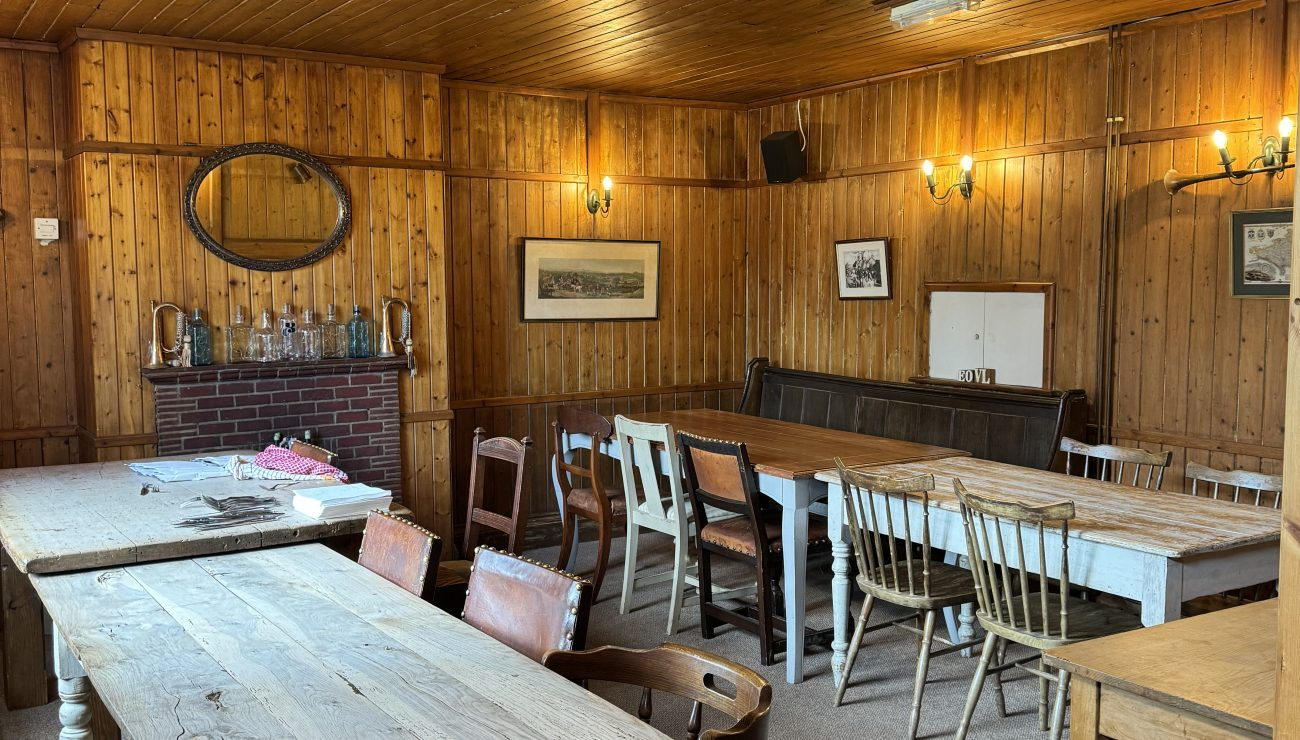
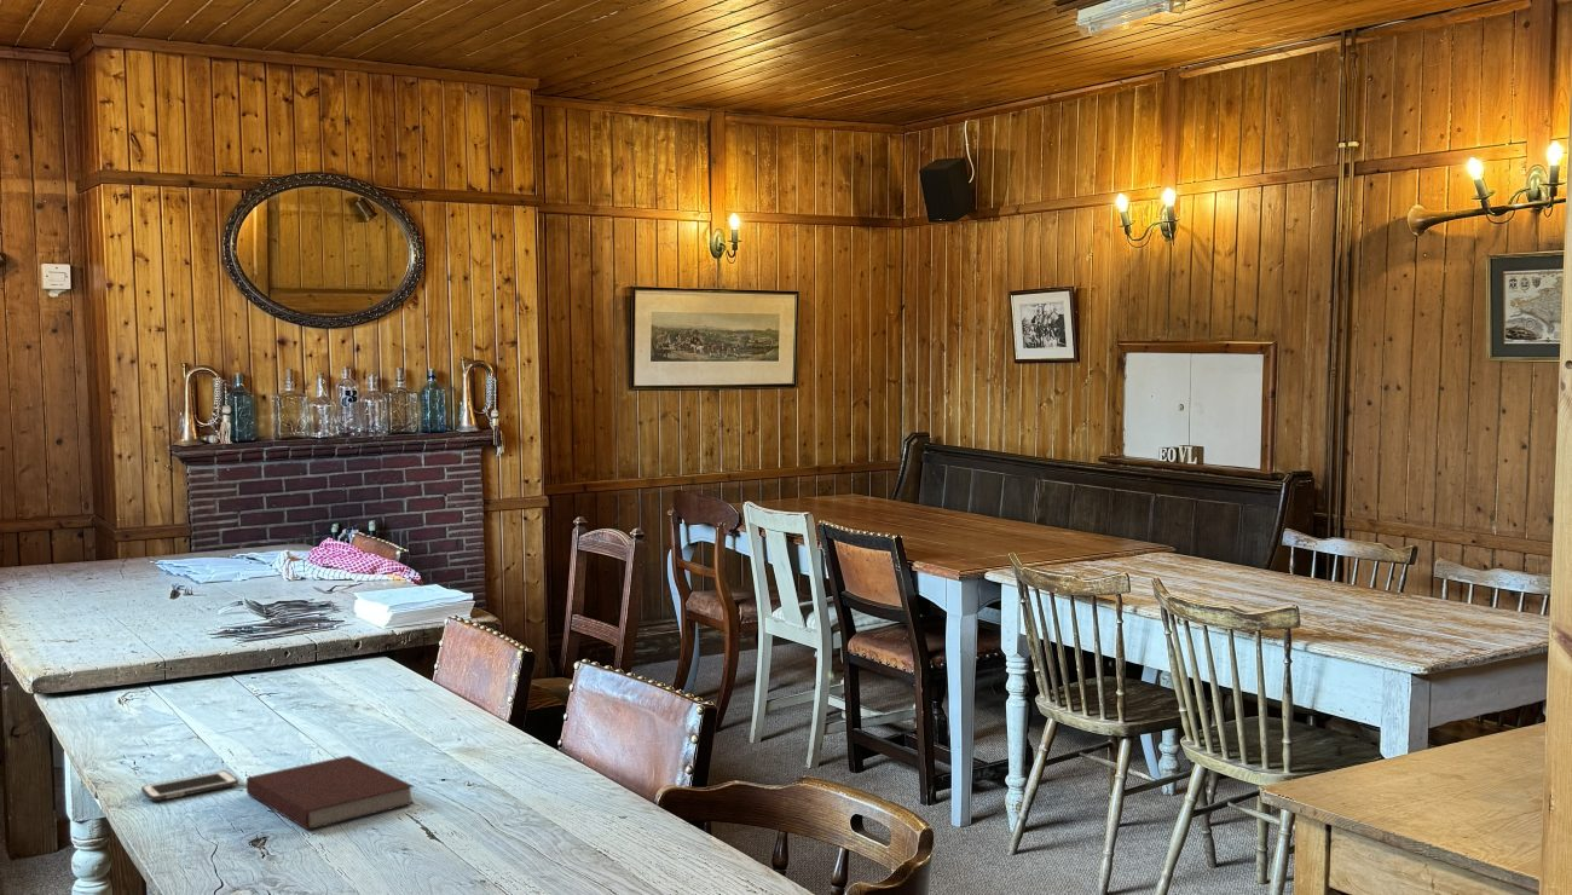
+ cell phone (190, 785)
+ notebook (329, 790)
